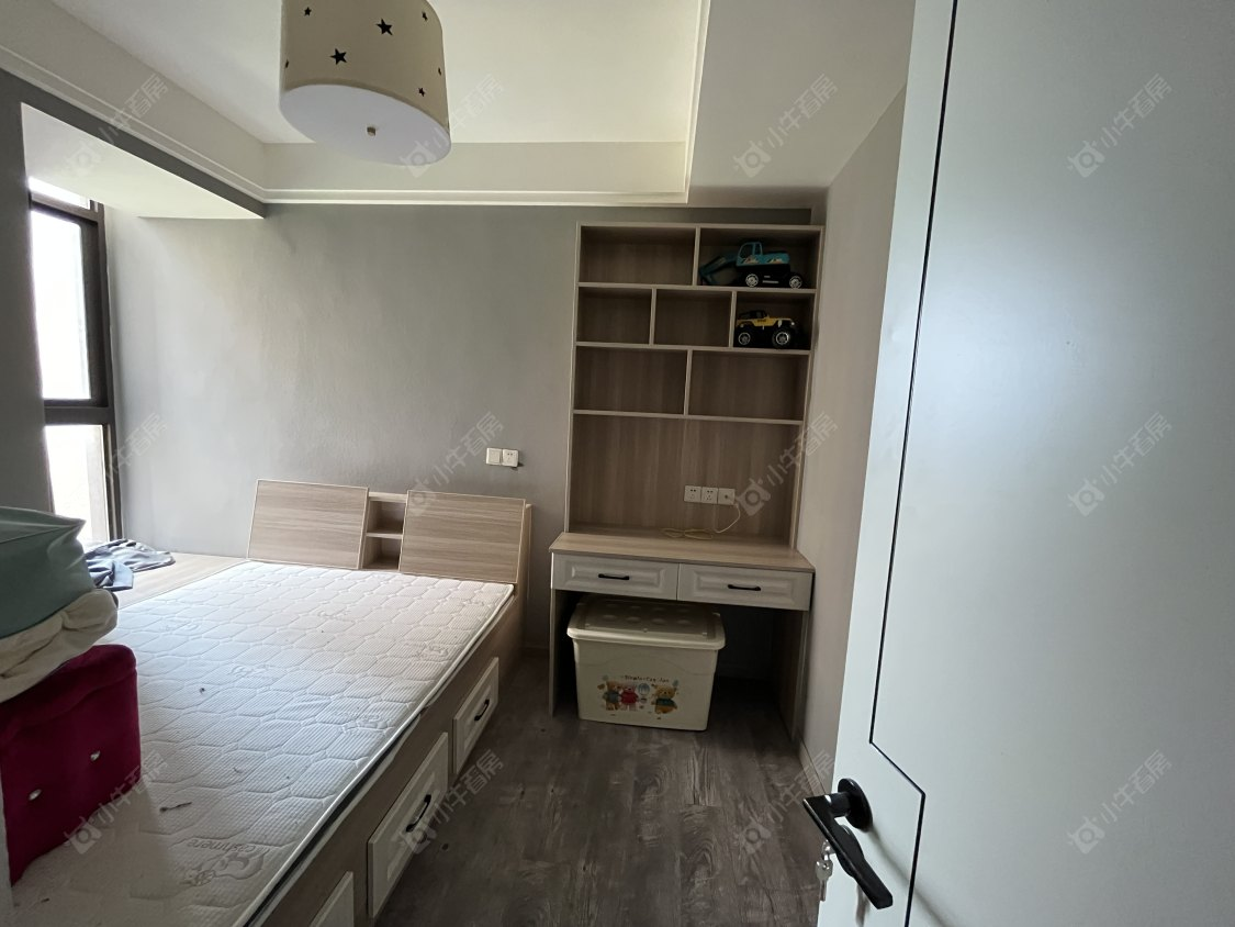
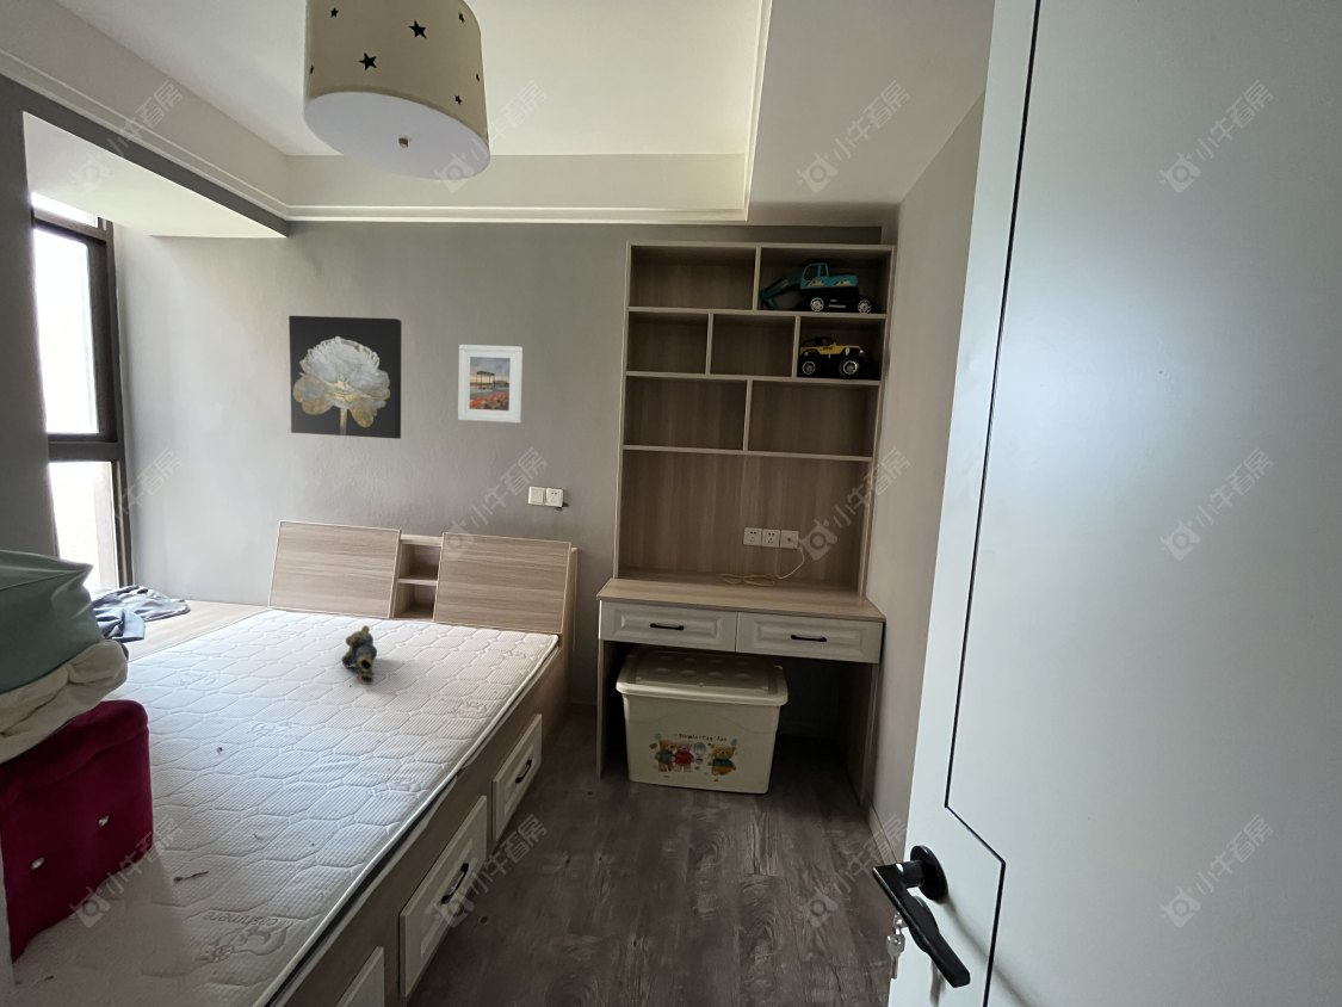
+ wall art (345, 377)
+ teddy bear (359, 650)
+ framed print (489, 383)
